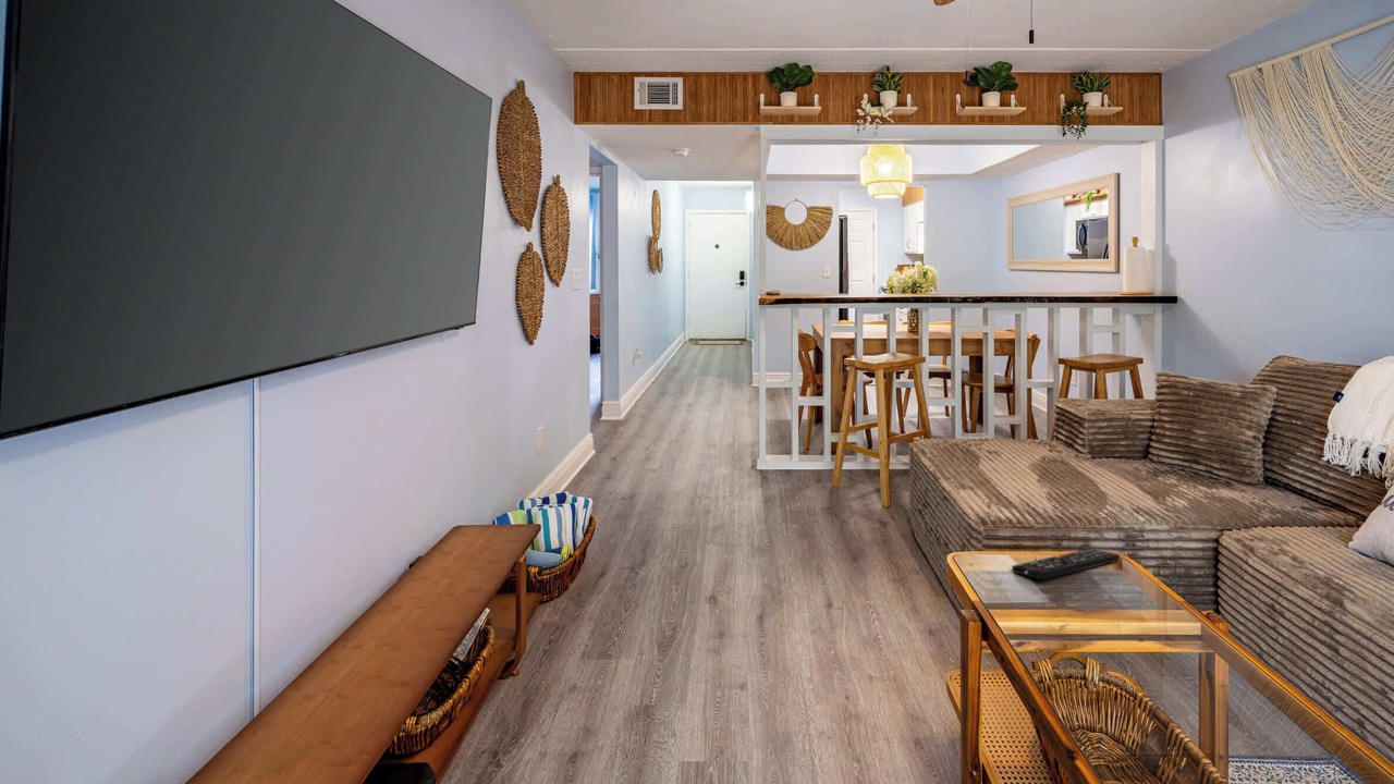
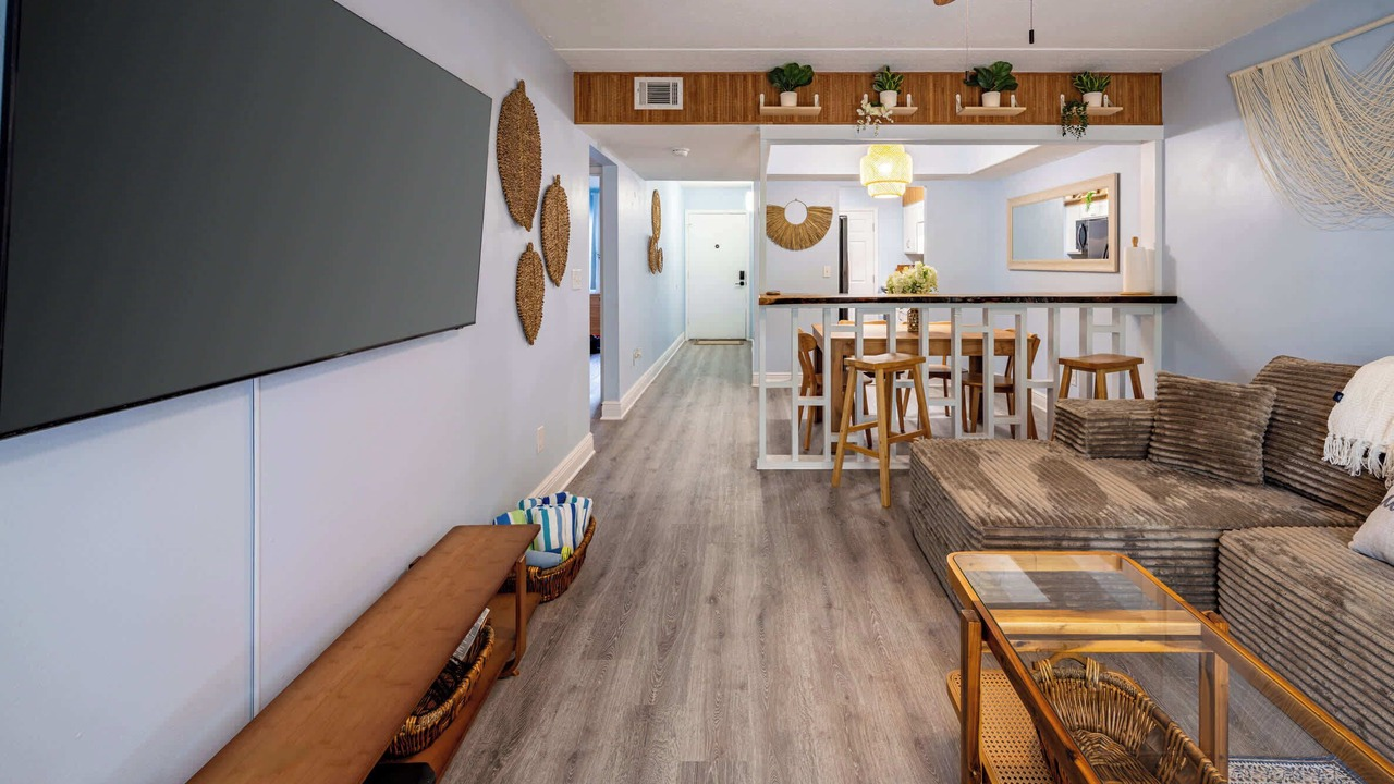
- remote control (1066, 562)
